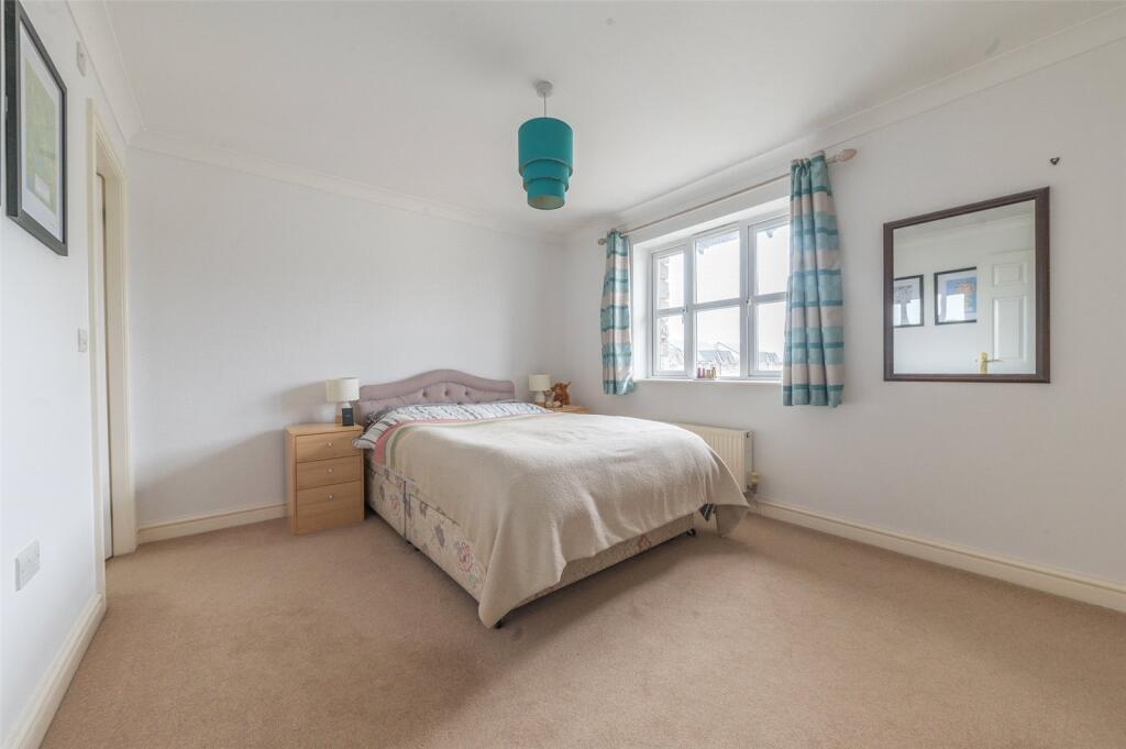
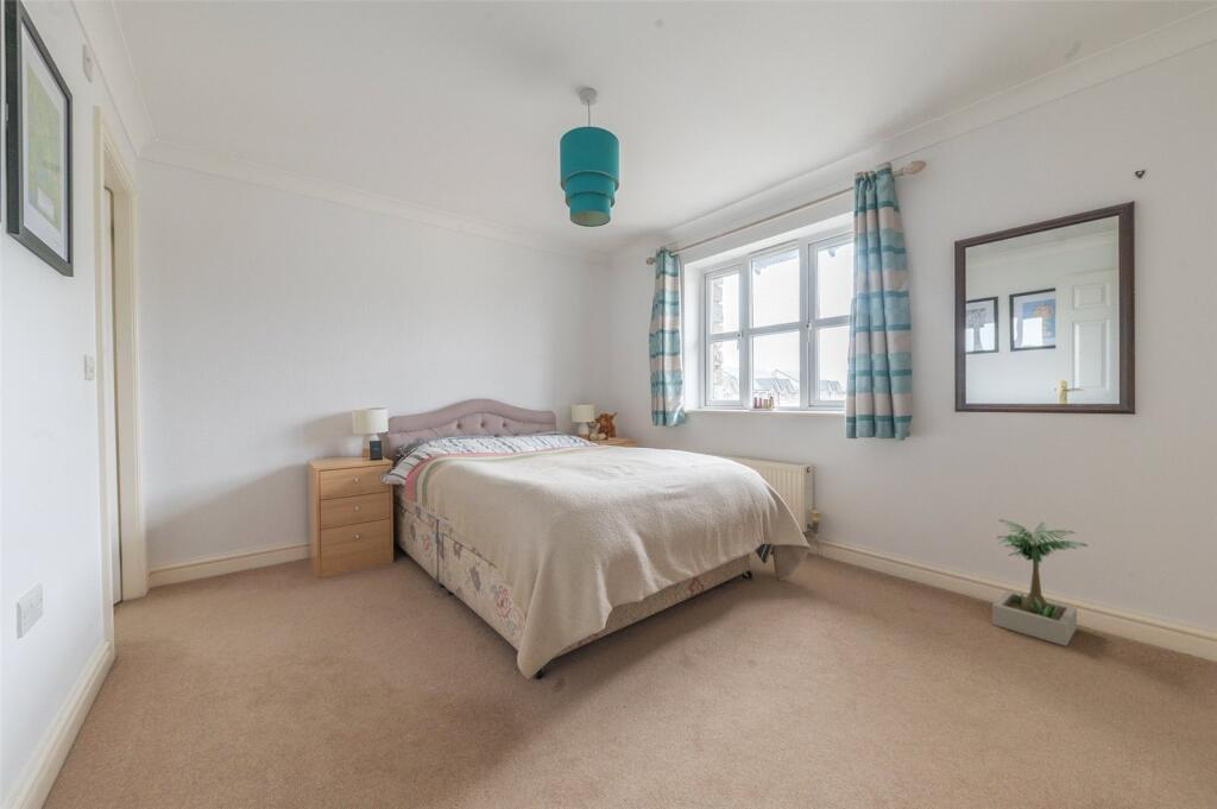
+ potted plant (1039, 577)
